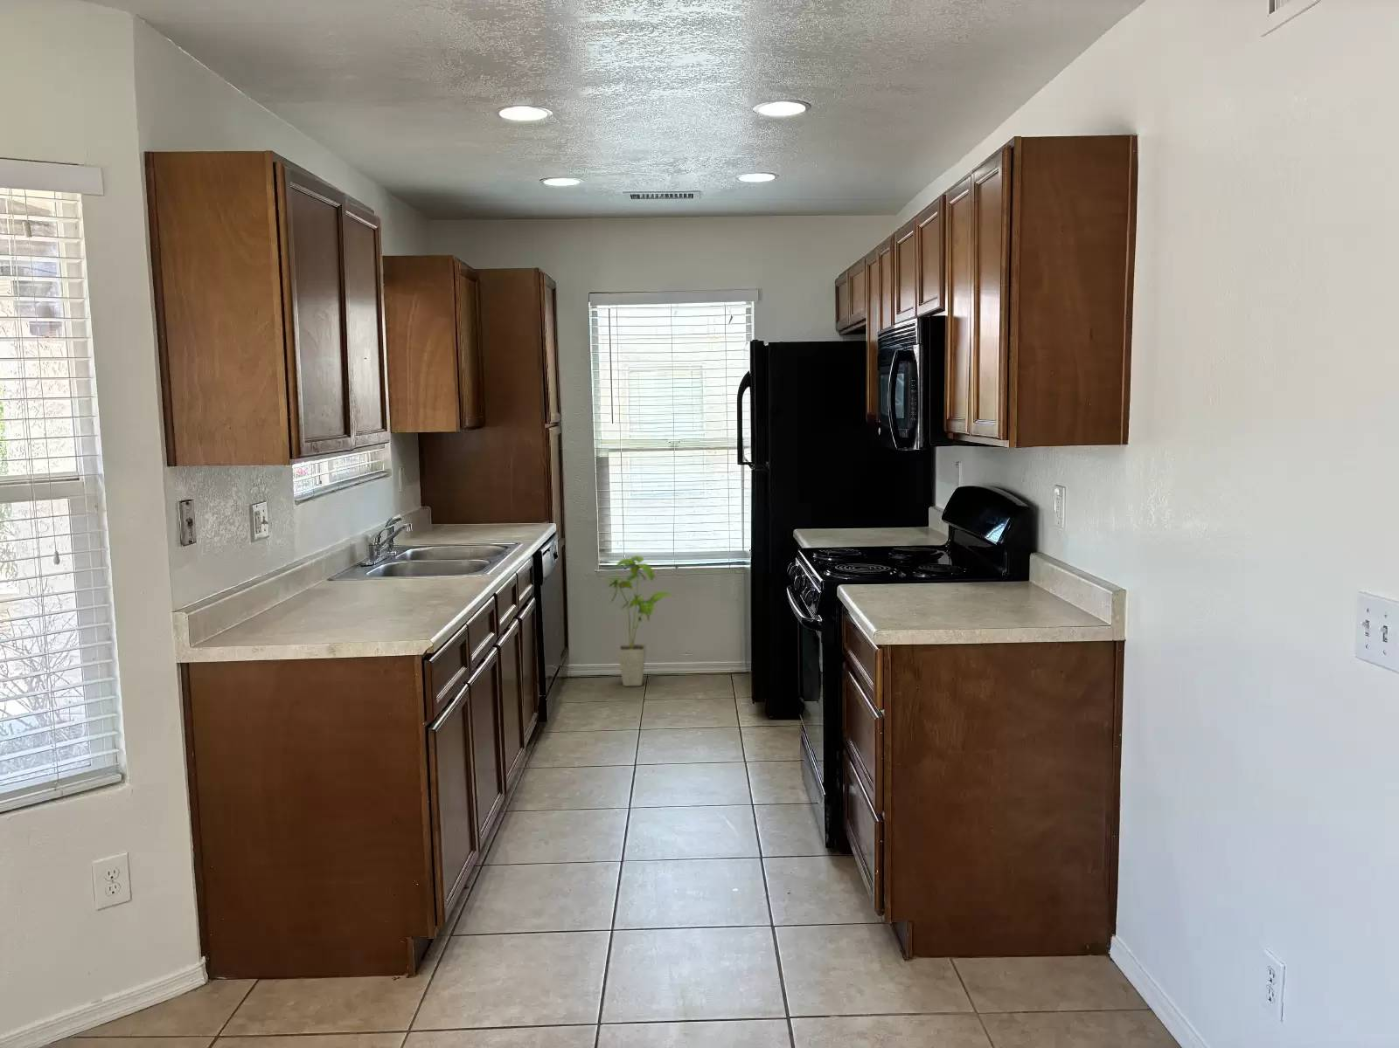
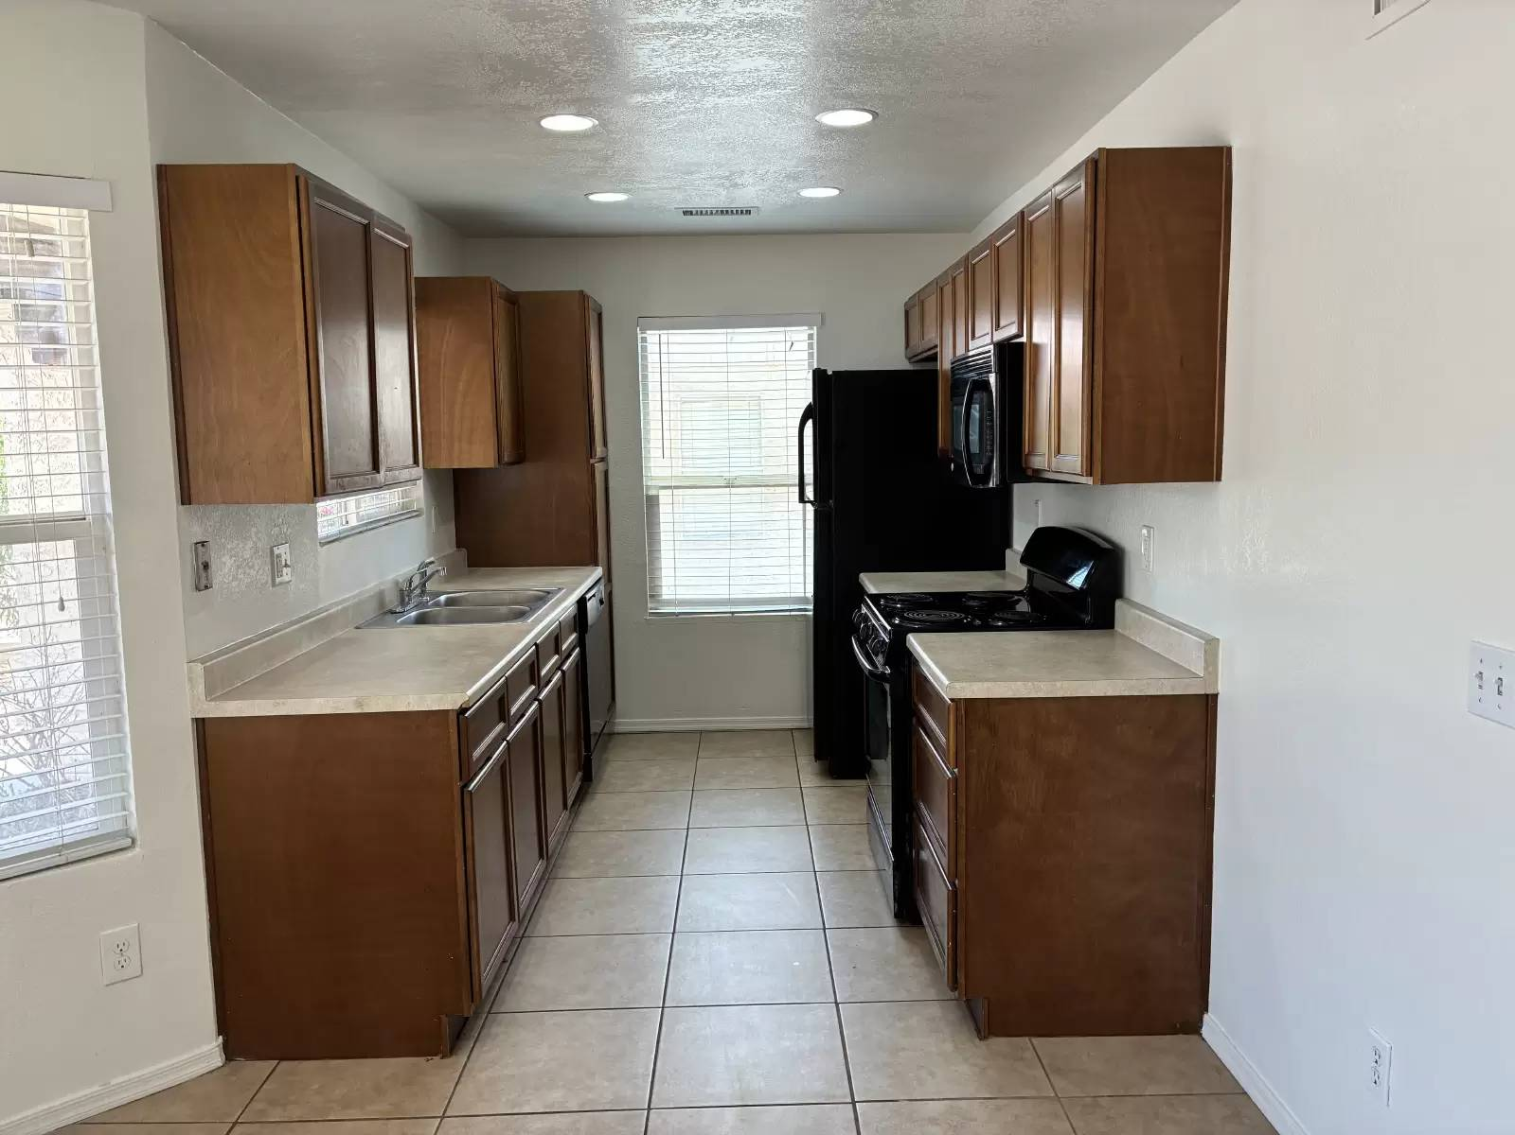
- house plant (640, 621)
